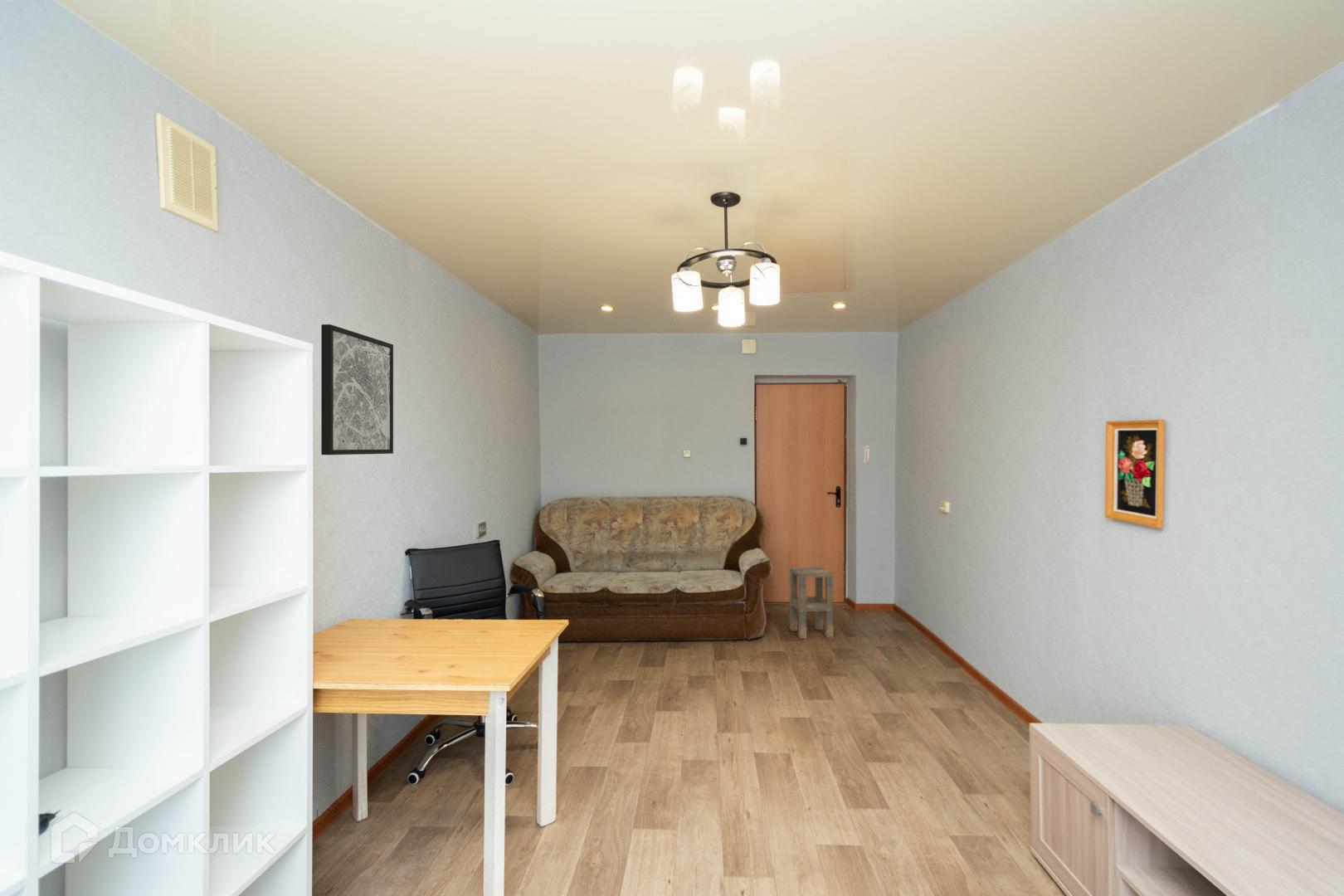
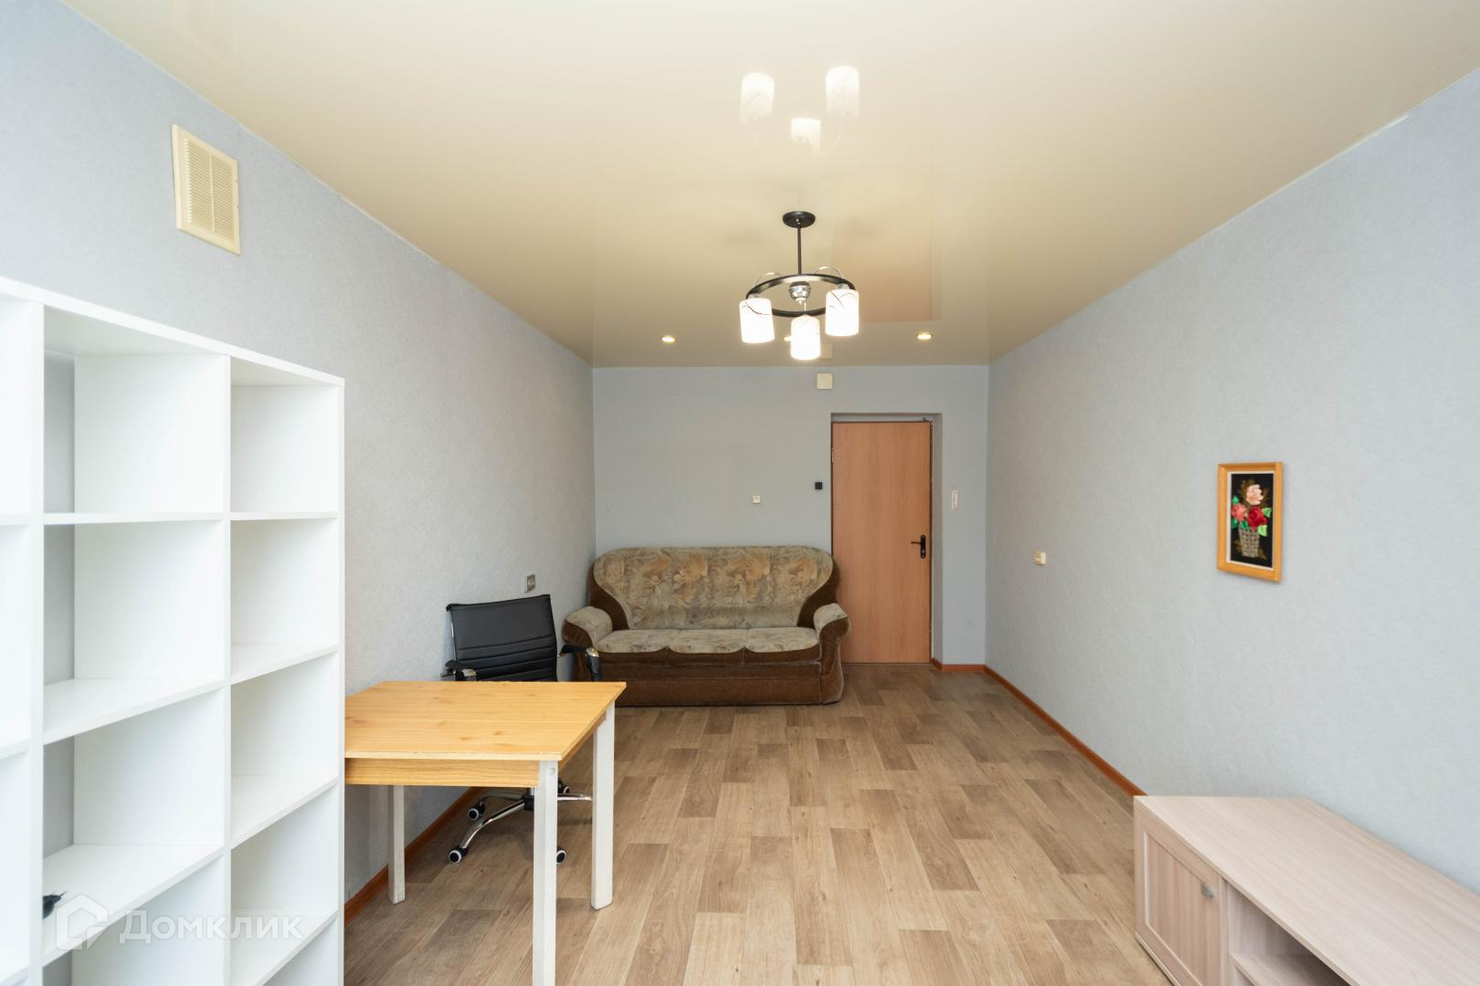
- wall art (360, 394)
- side table (811, 601)
